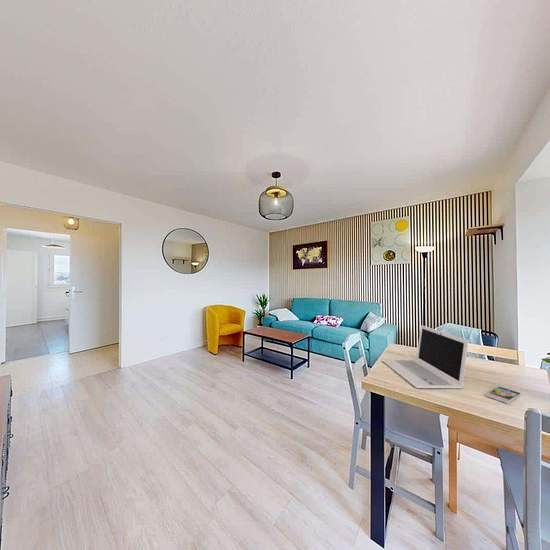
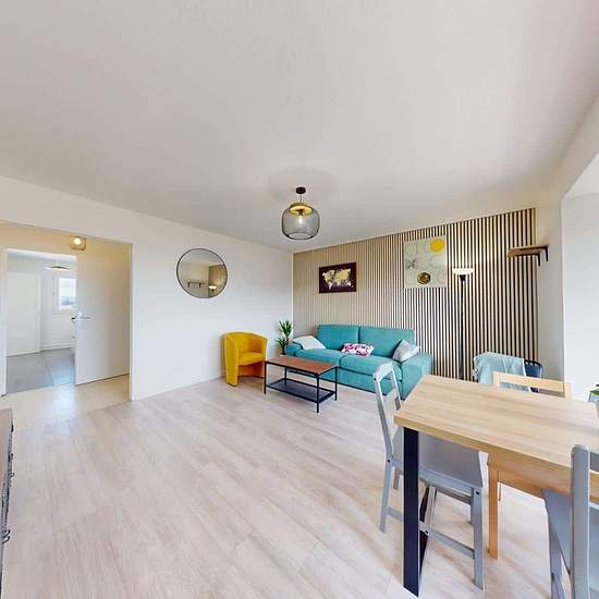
- smartphone (503, 394)
- laptop (419, 352)
